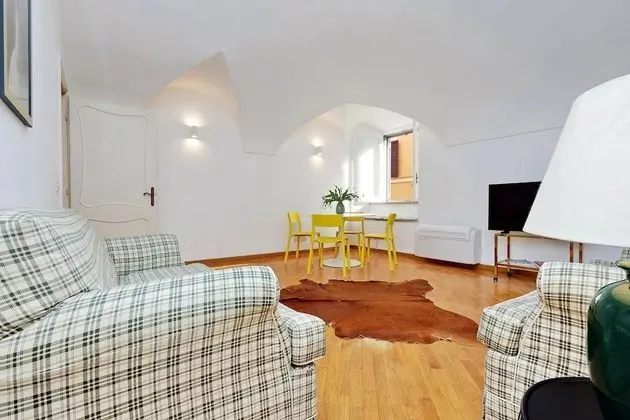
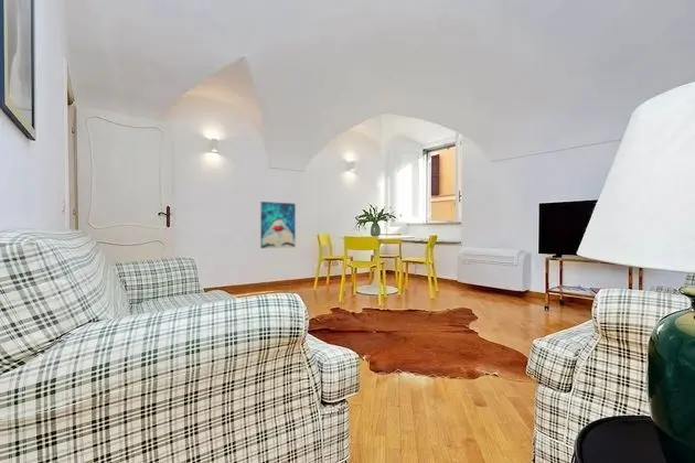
+ wall art (278, 225)
